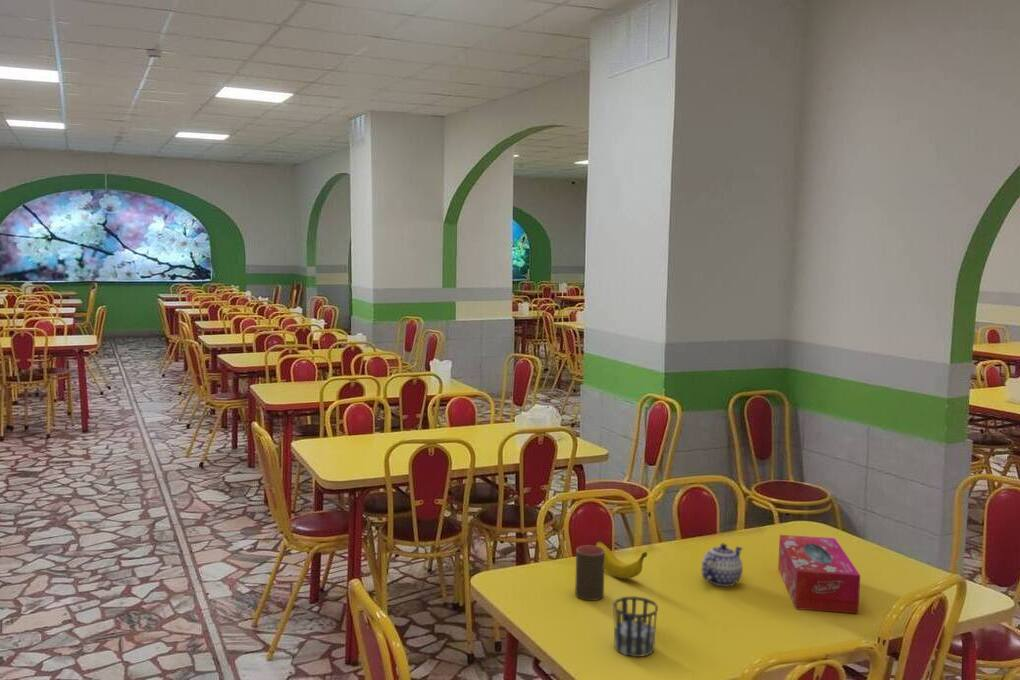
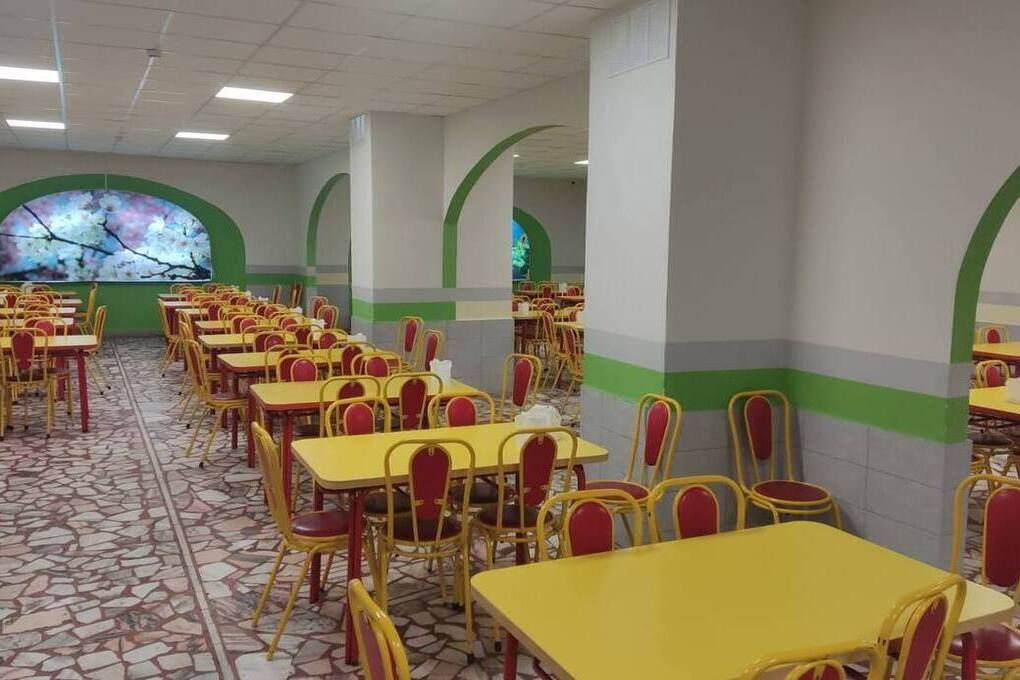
- teapot (722, 563)
- cup (590, 572)
- banana (619, 560)
- tissue box (816, 571)
- cup (635, 626)
